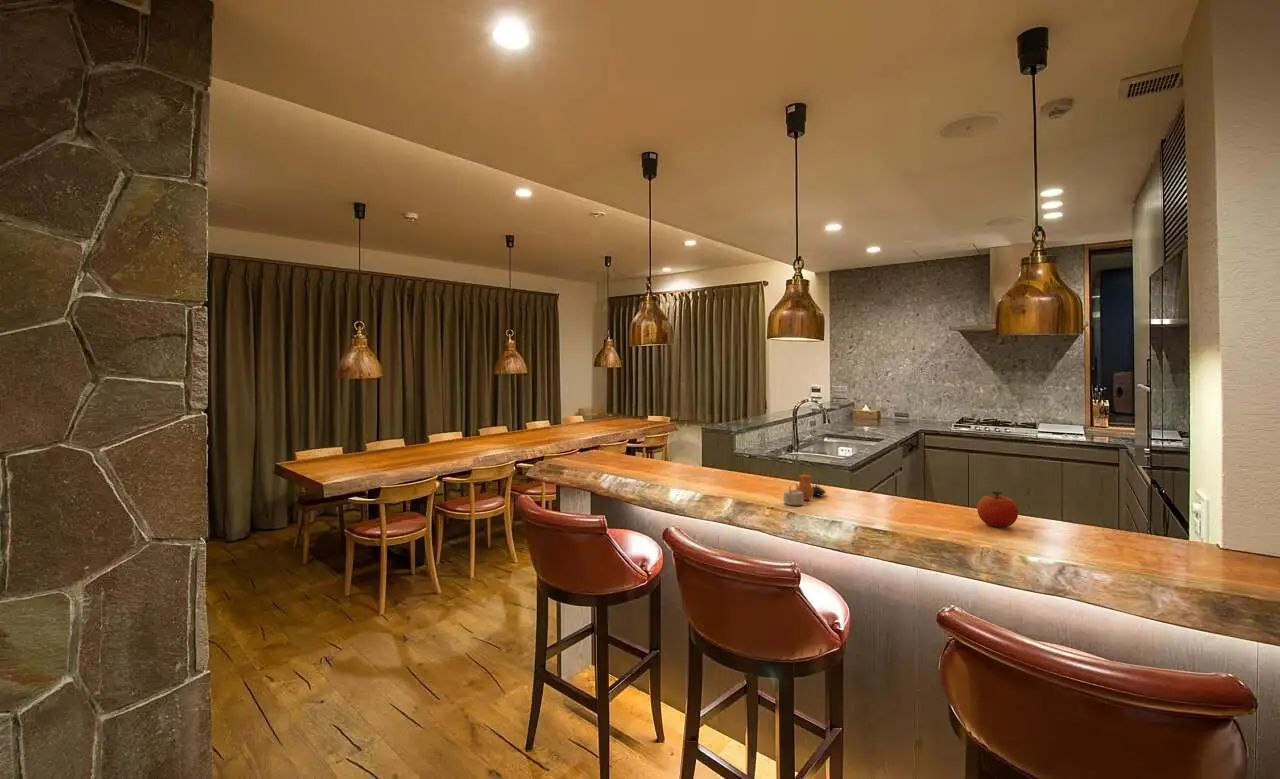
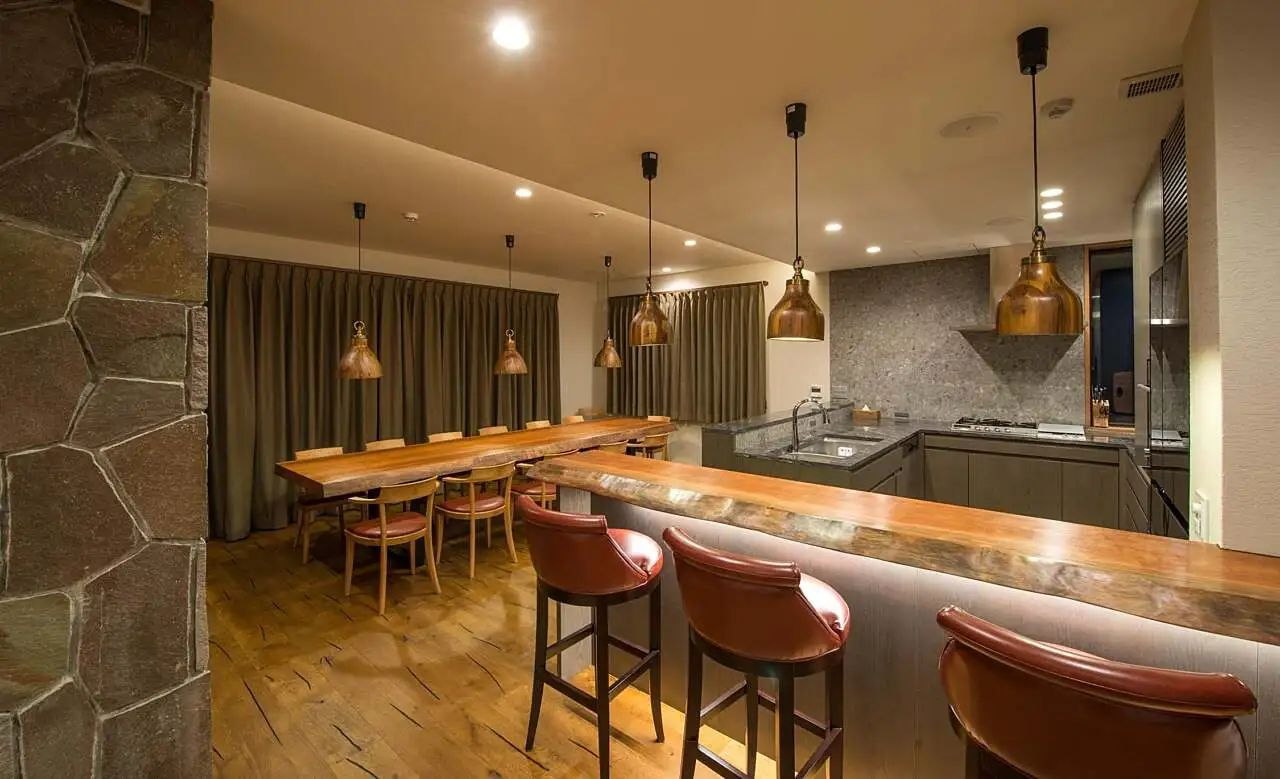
- fruit (997, 507)
- teapot (804, 485)
